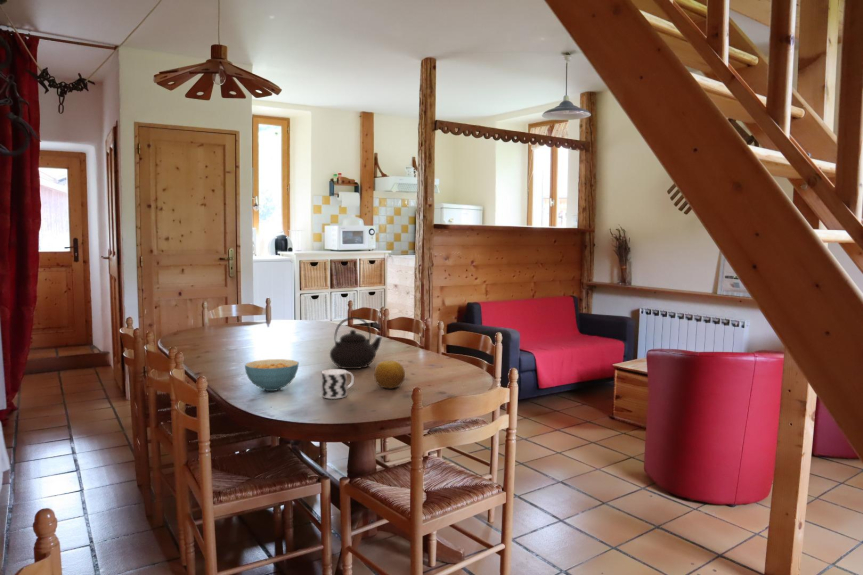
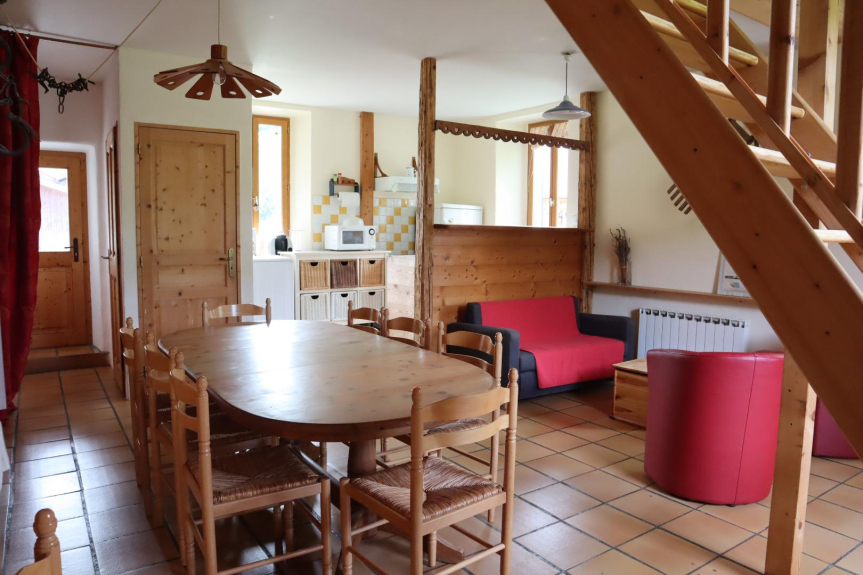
- fruit (389, 374)
- teapot (357, 341)
- cereal bowl (272, 376)
- cup (338, 383)
